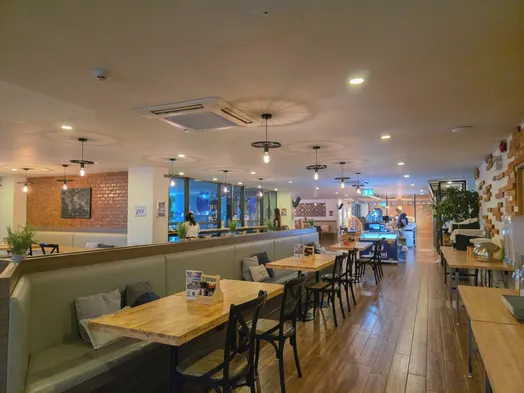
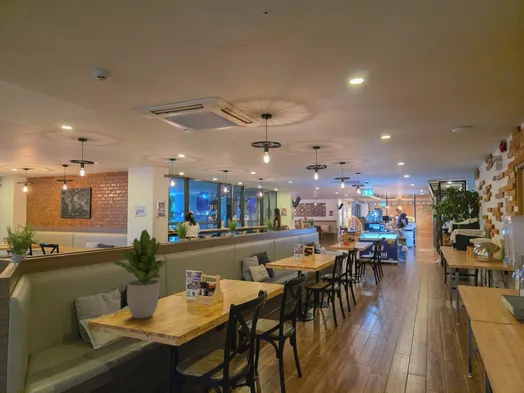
+ potted plant (143, 271)
